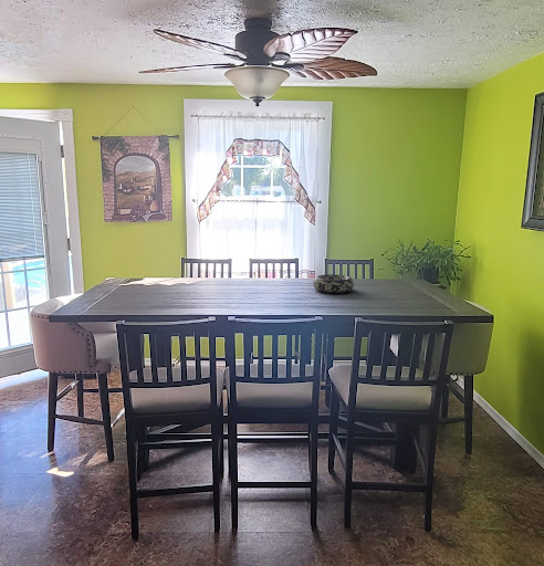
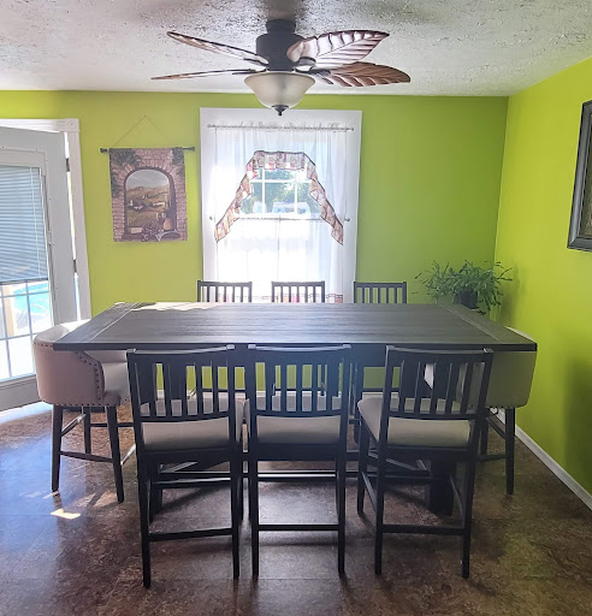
- decorative bowl (333, 283)
